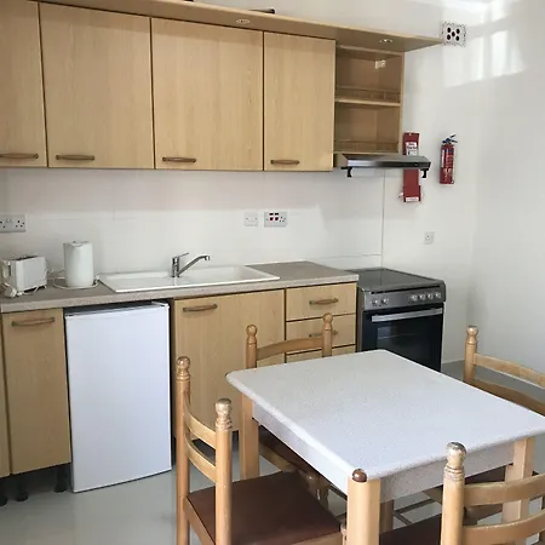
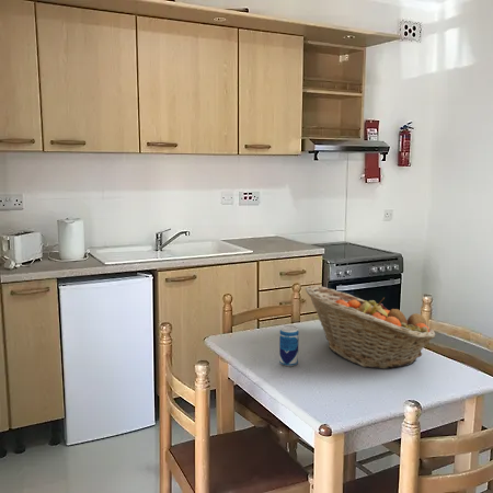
+ fruit basket (366, 321)
+ beverage can (288, 345)
